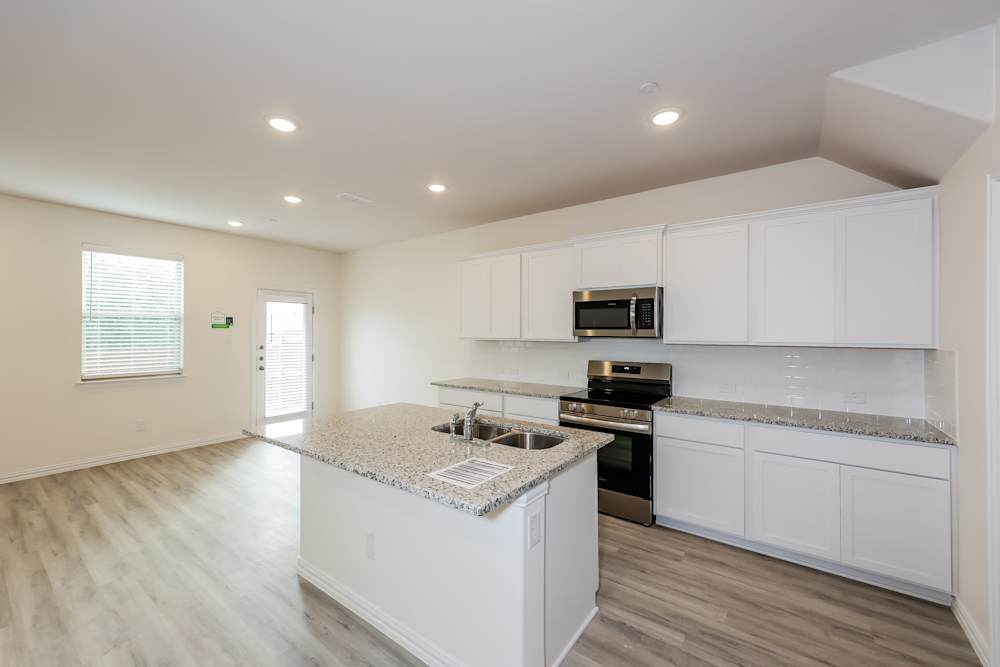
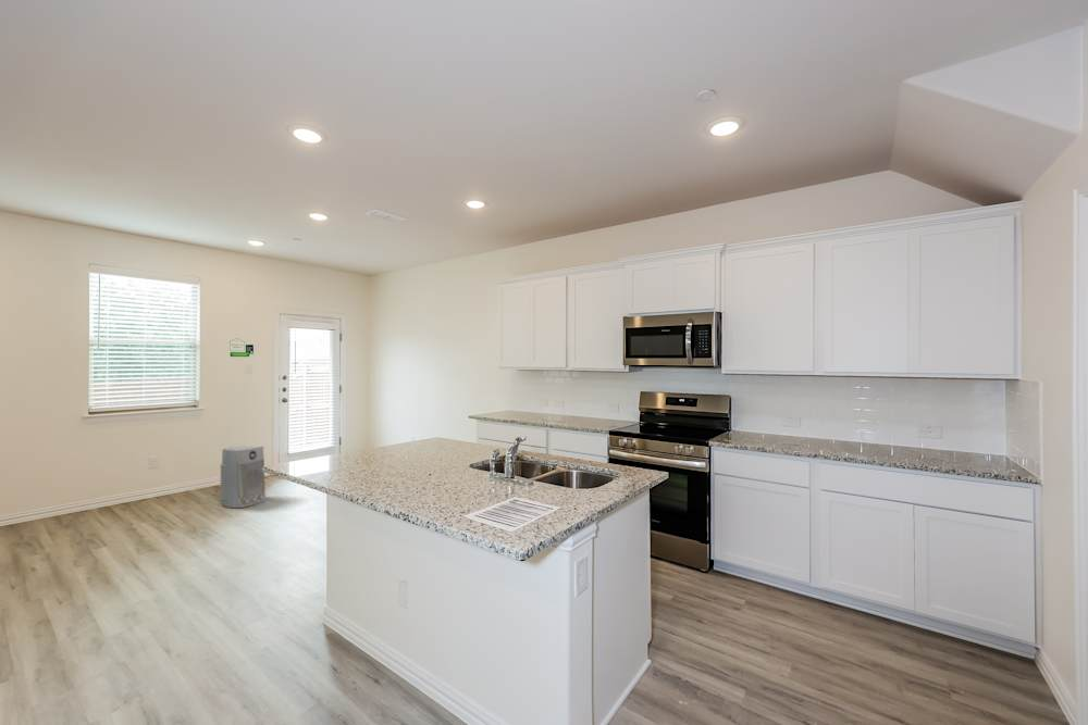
+ air purifier (242, 474)
